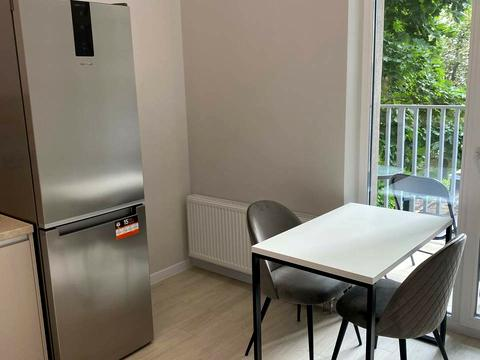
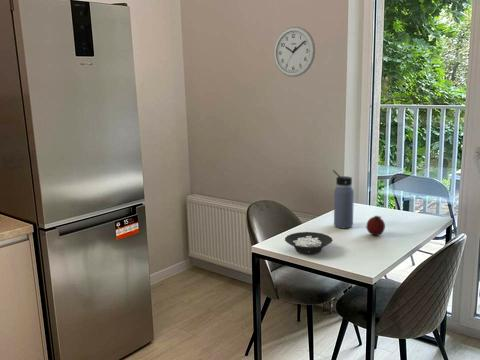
+ fruit (375, 224)
+ water bottle (342, 198)
+ wall clock (293, 52)
+ cereal bowl (308, 244)
